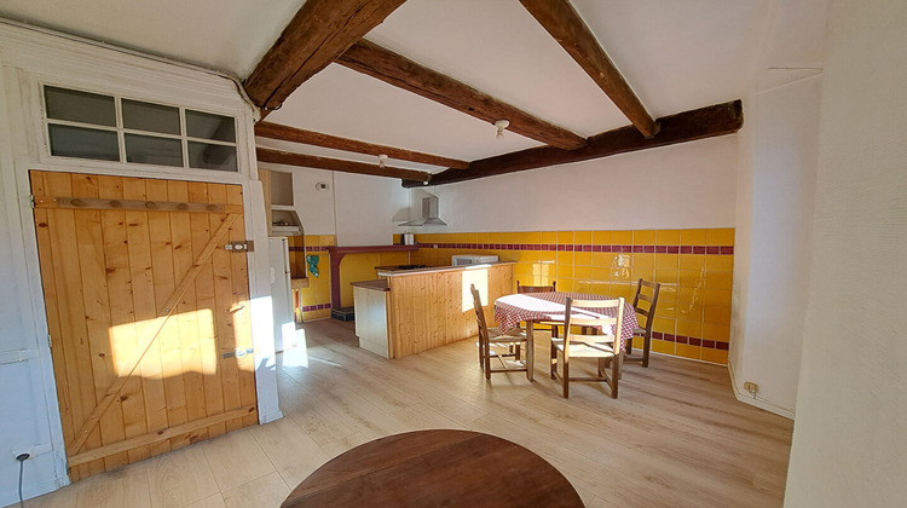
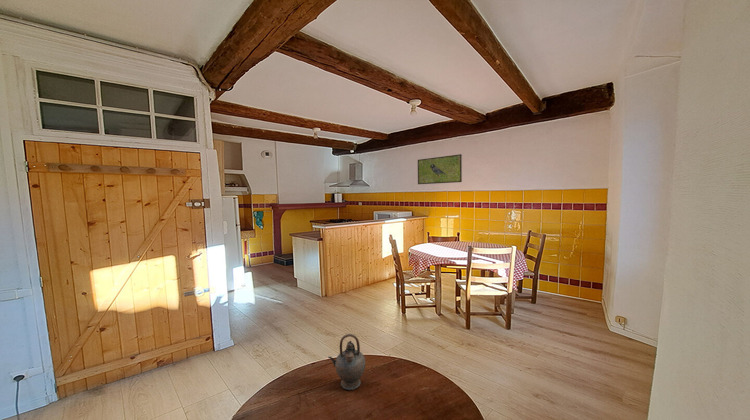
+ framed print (438, 170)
+ teapot (346, 358)
